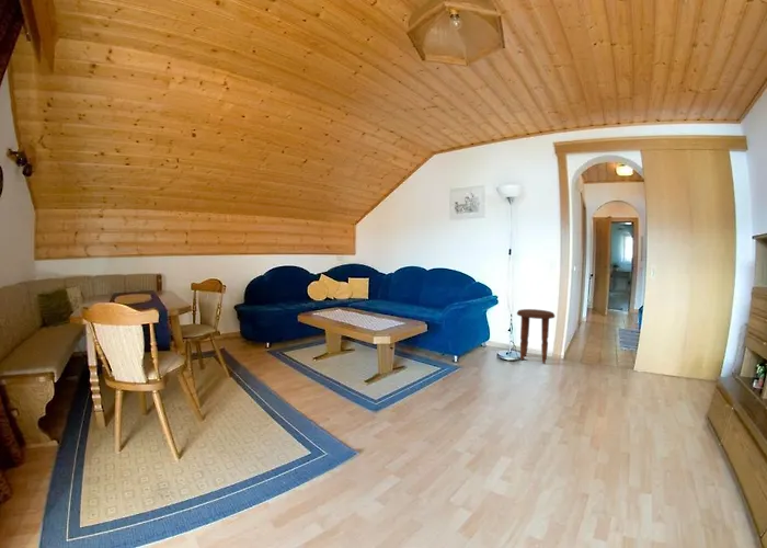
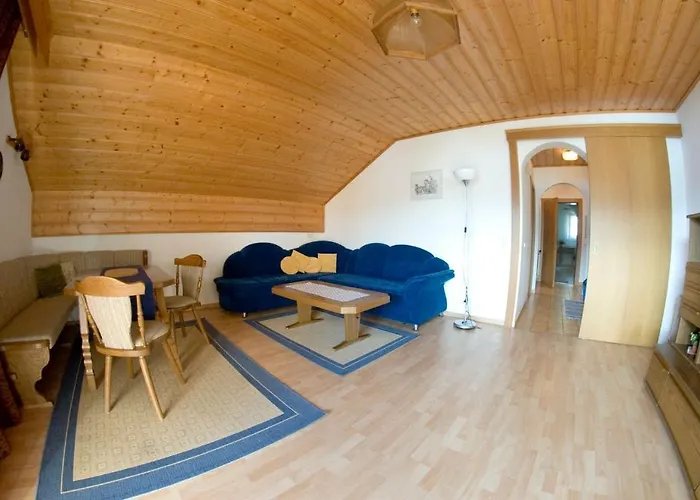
- side table (528, 333)
